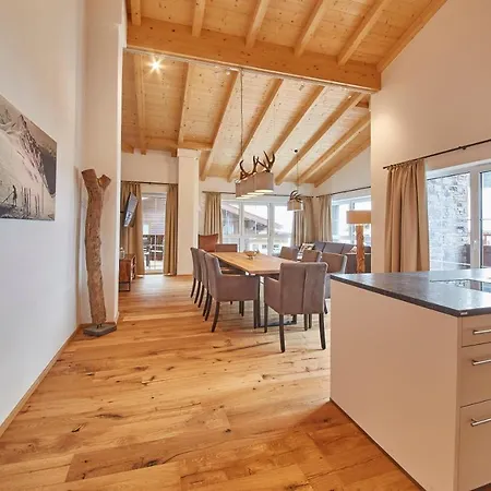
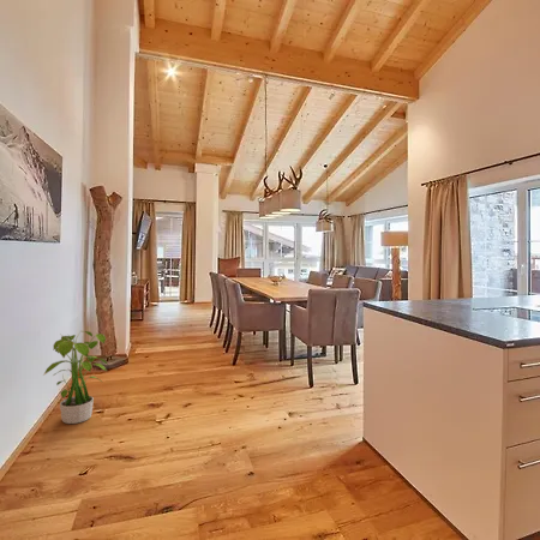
+ potted plant (78, 377)
